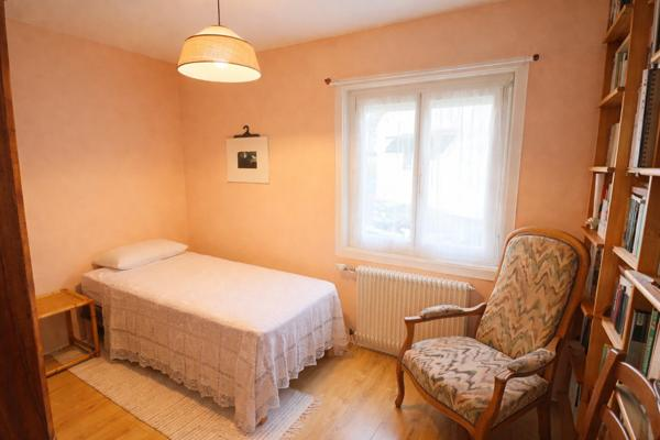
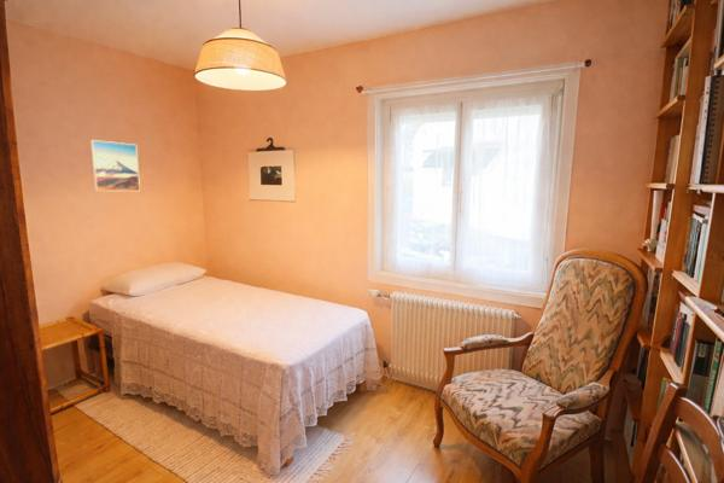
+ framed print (116, 167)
